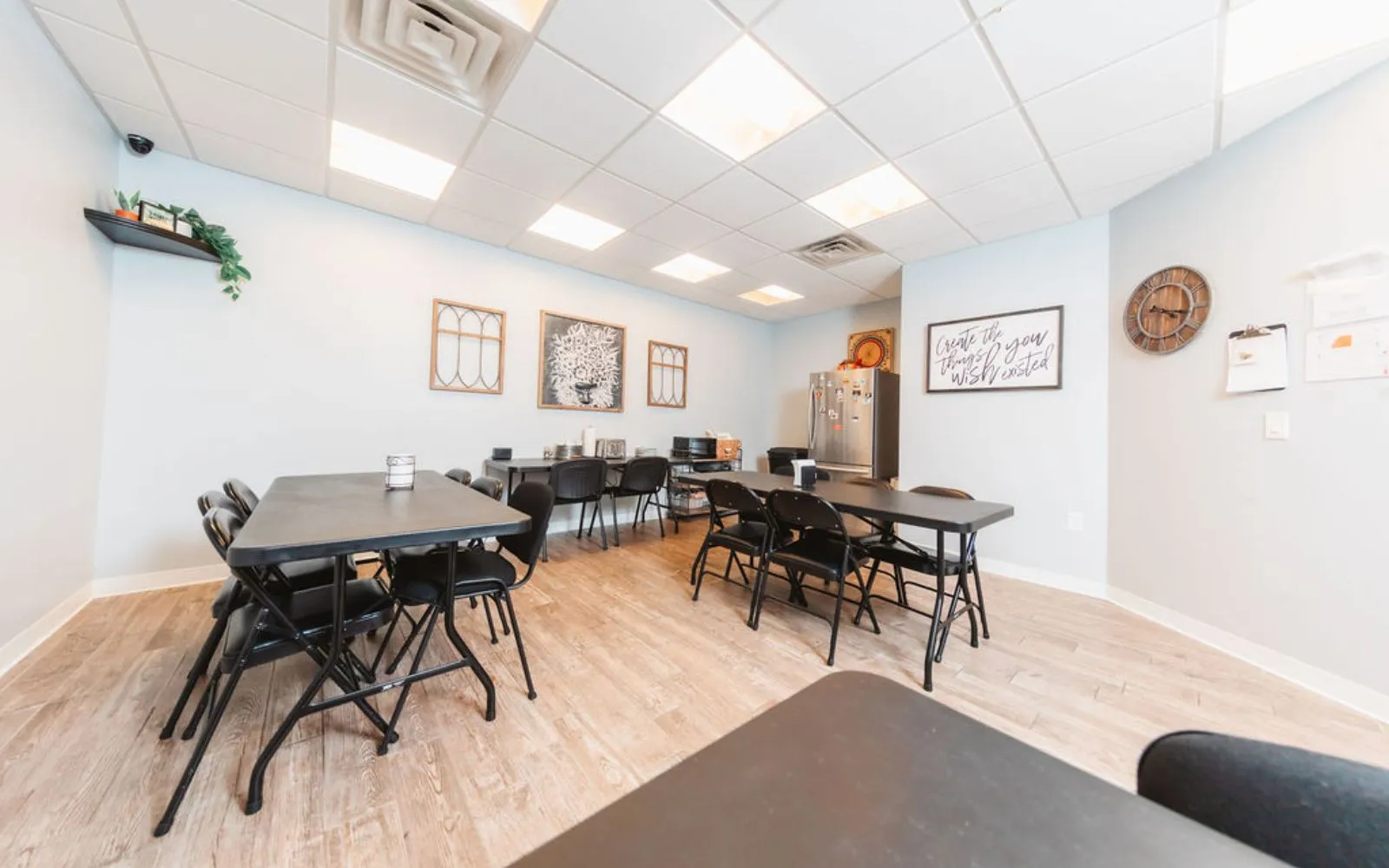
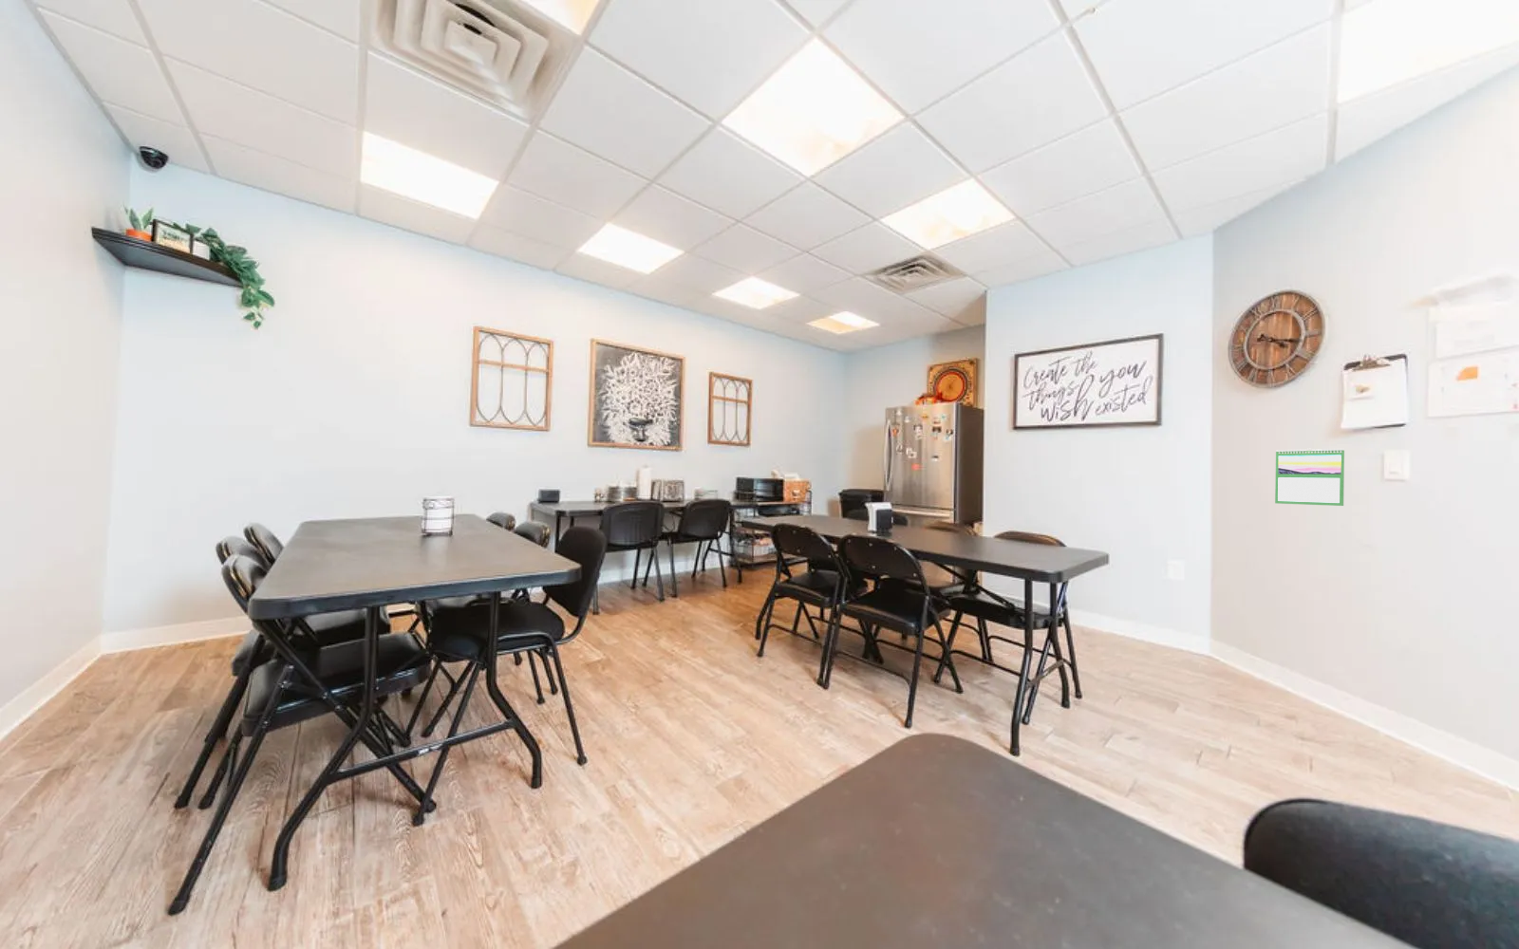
+ calendar (1308, 477)
